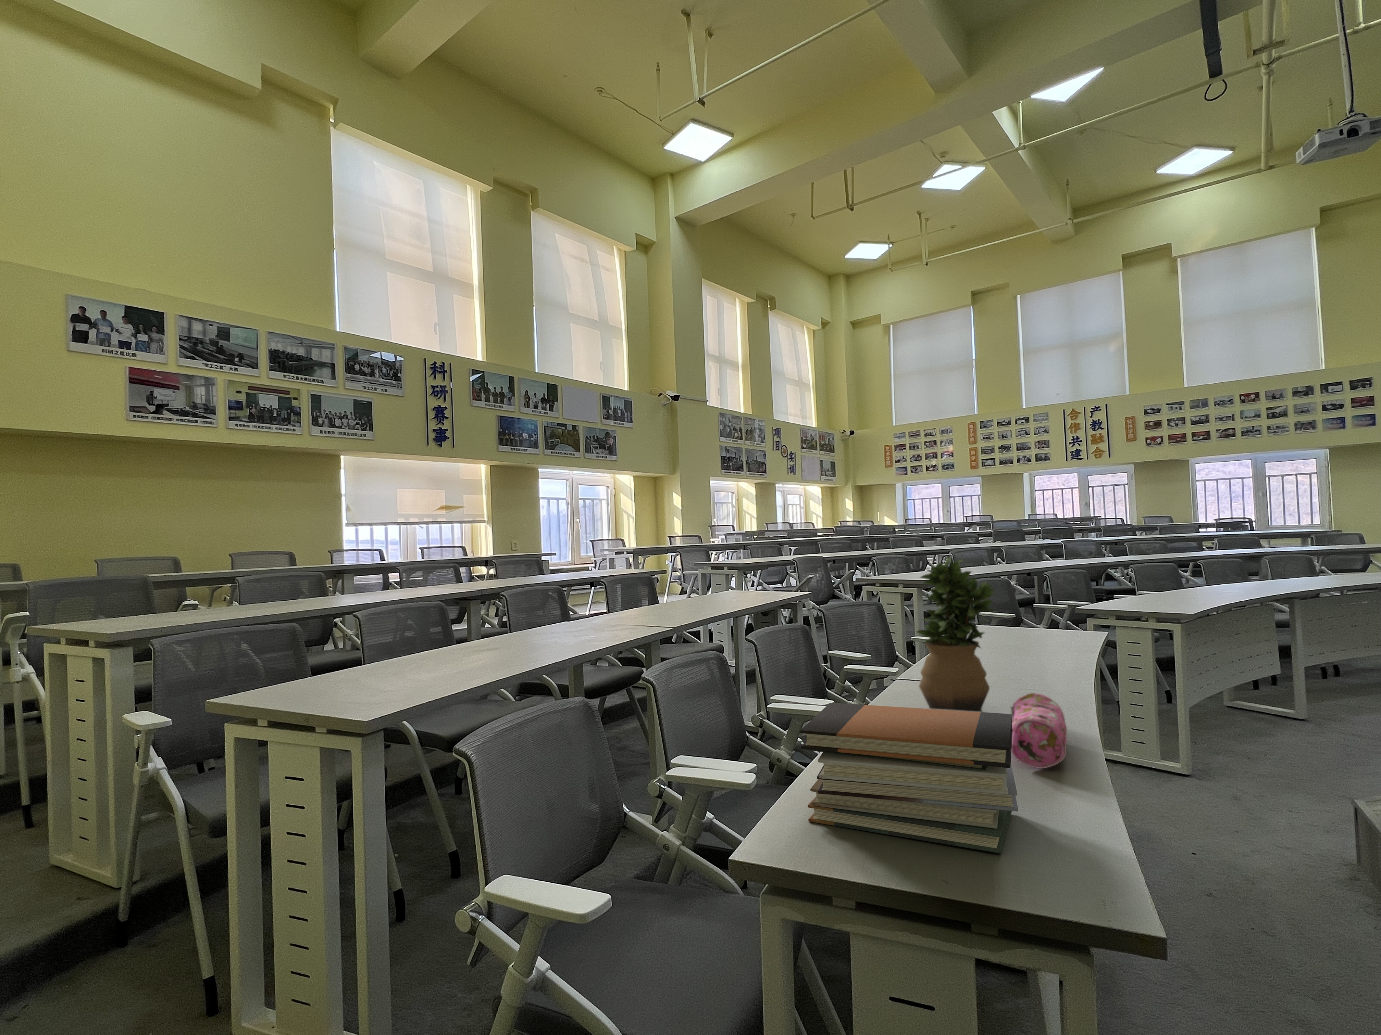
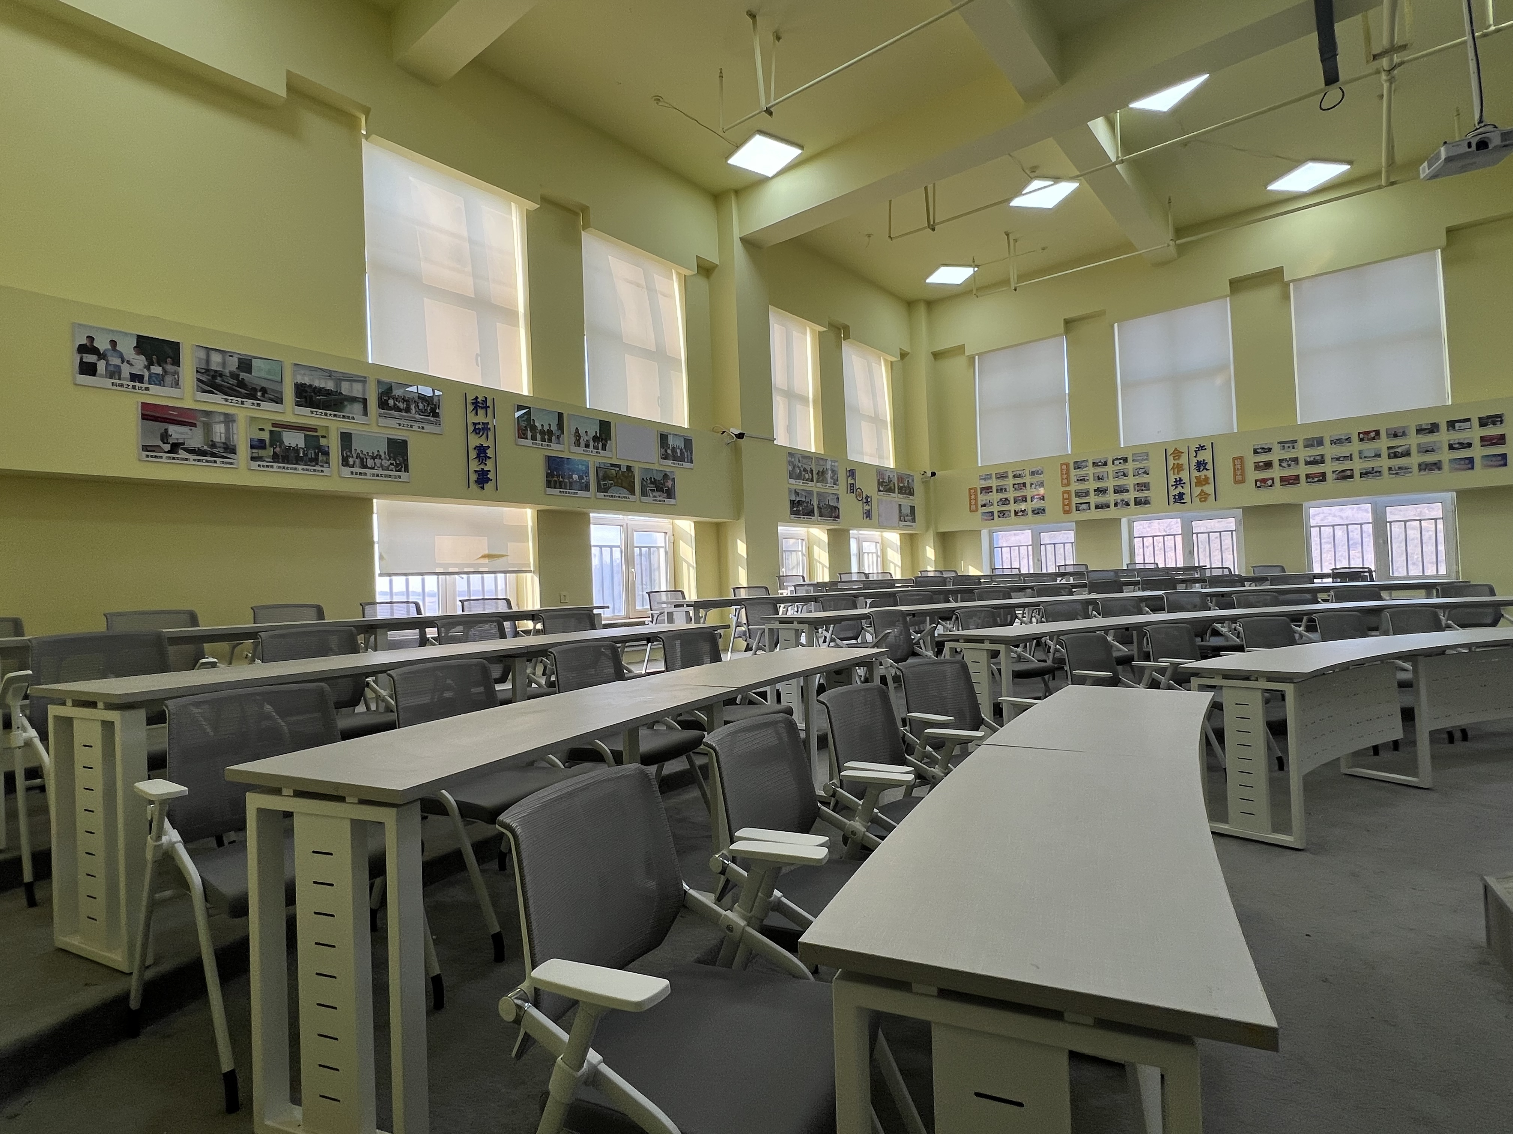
- book stack (911, 769)
- potted plant (960, 633)
- pencil case (1037, 728)
